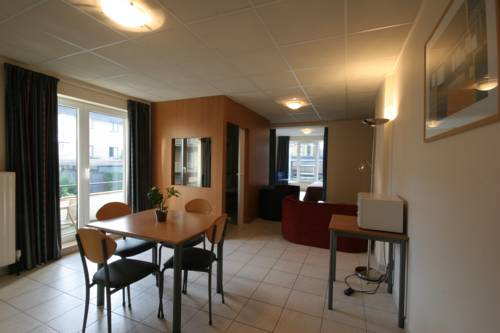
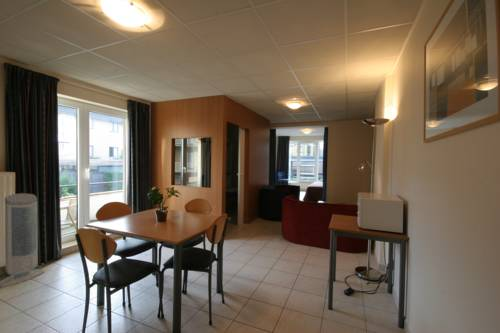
+ air purifier (21, 236)
